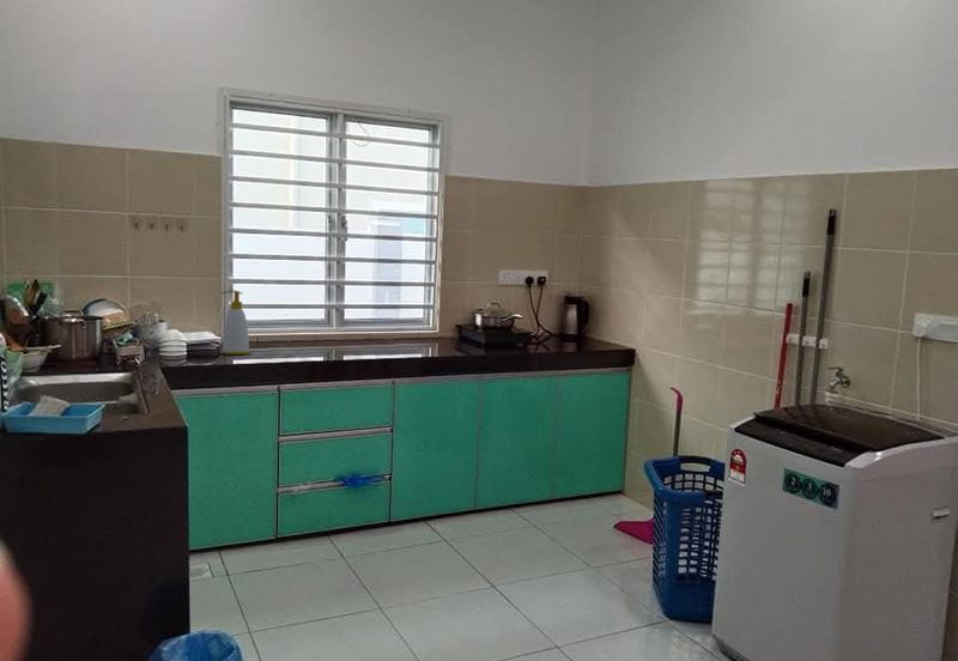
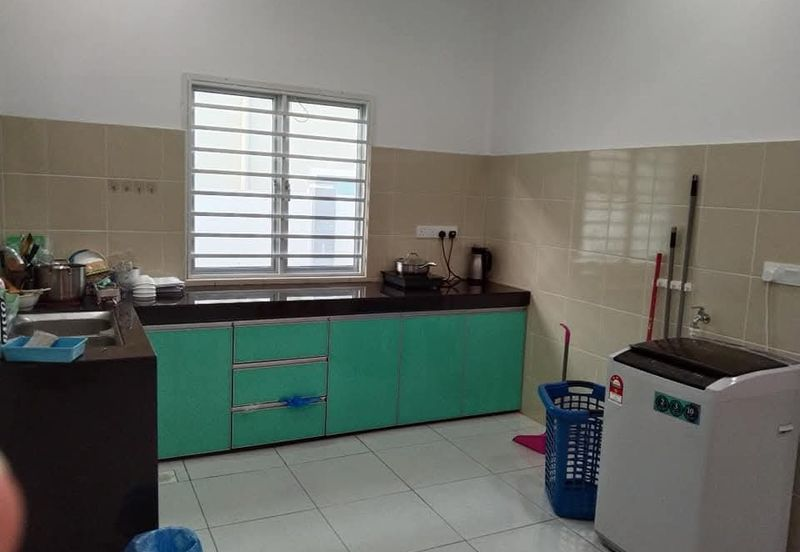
- soap bottle (235, 321)
